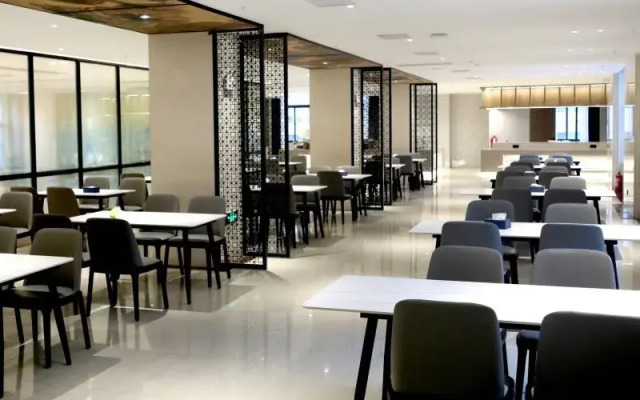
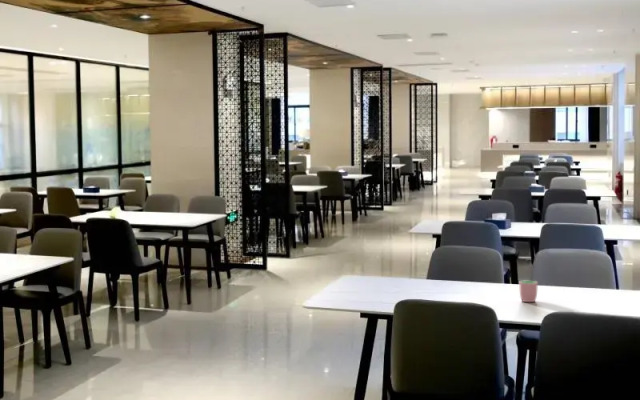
+ cup (528, 291)
